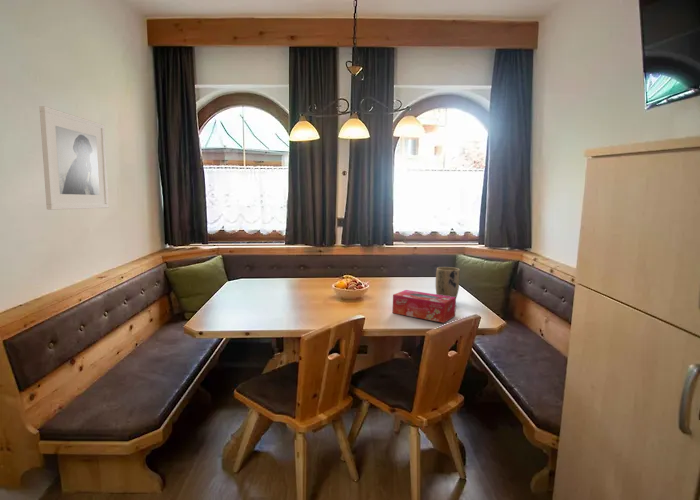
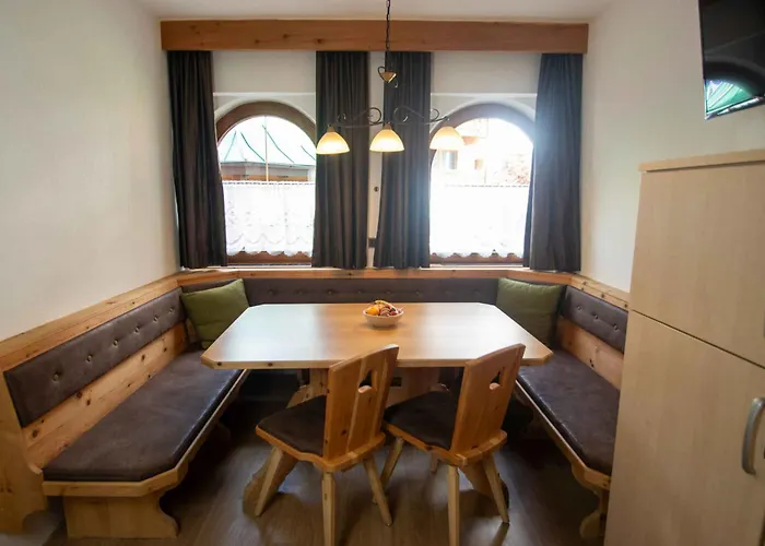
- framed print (78, 163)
- plant pot (447, 285)
- tissue box (423, 305)
